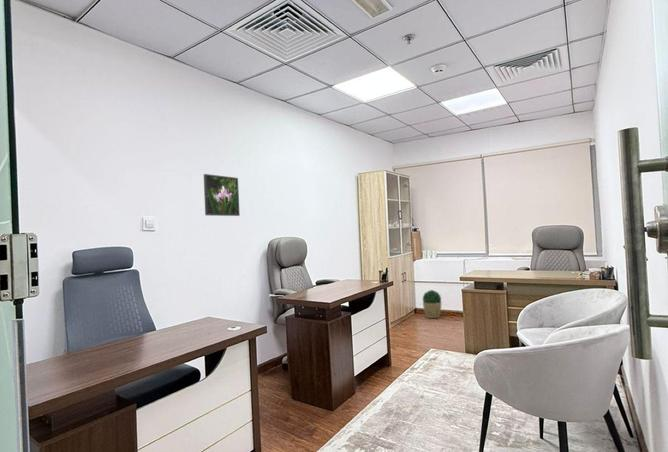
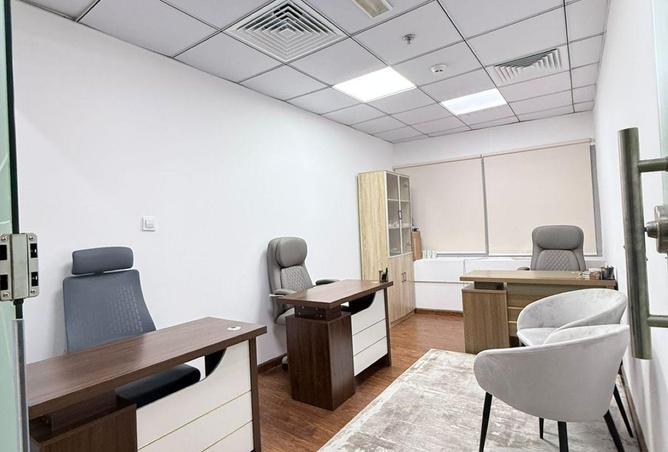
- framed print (222, 195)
- potted plant (432, 303)
